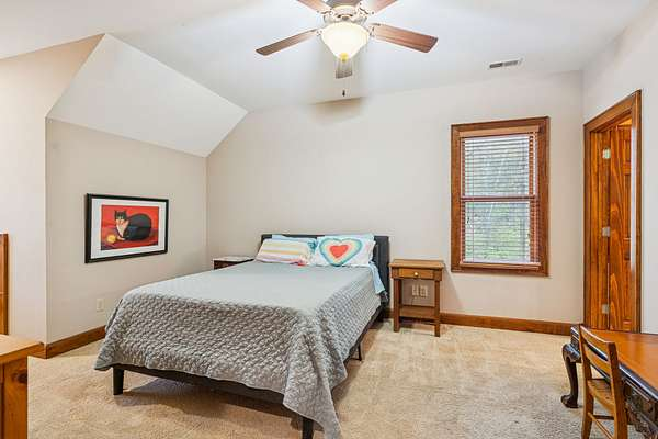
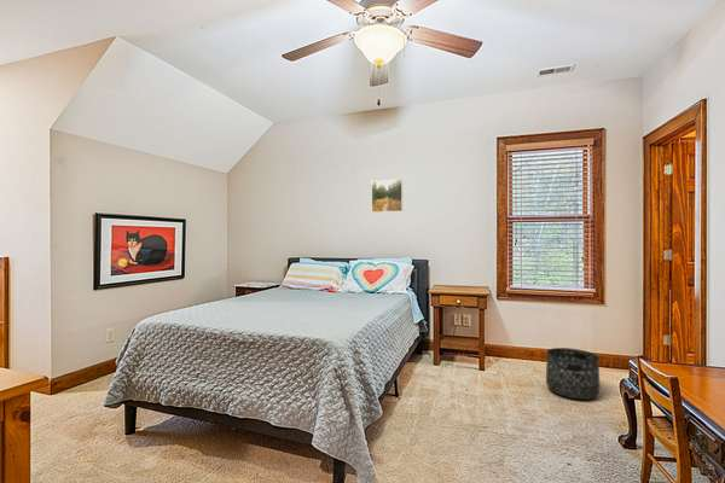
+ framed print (387, 196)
+ basket (572, 373)
